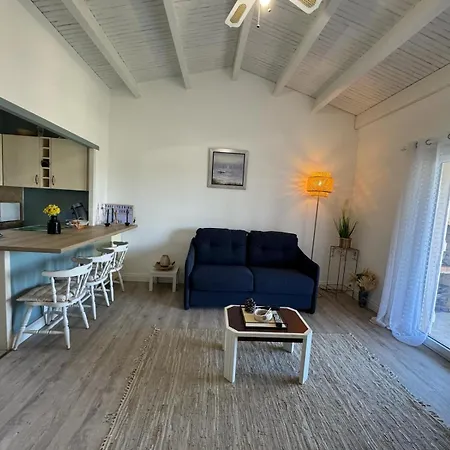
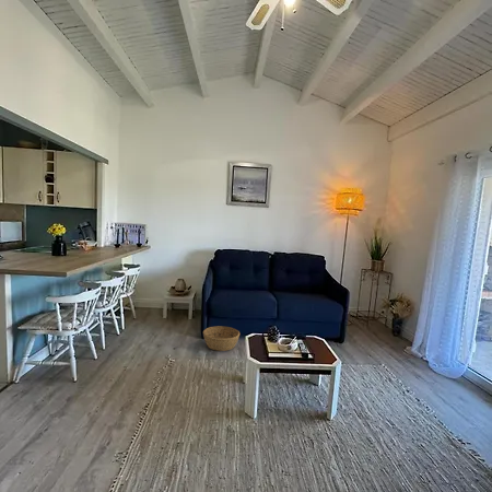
+ basket (221, 338)
